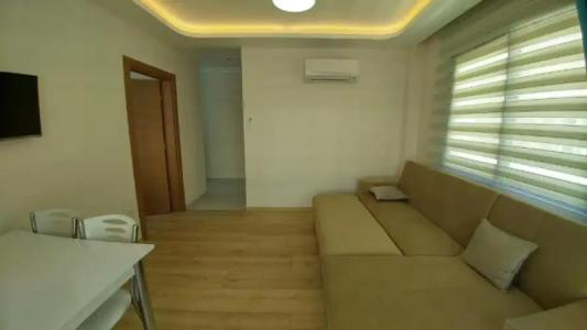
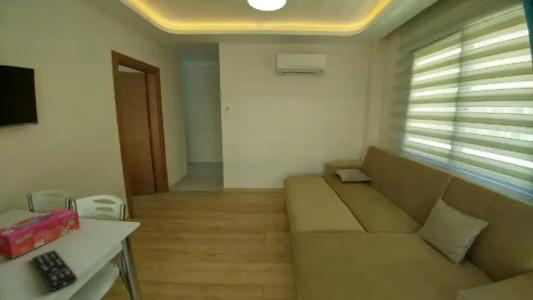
+ tissue box (38, 230)
+ remote control (53, 267)
